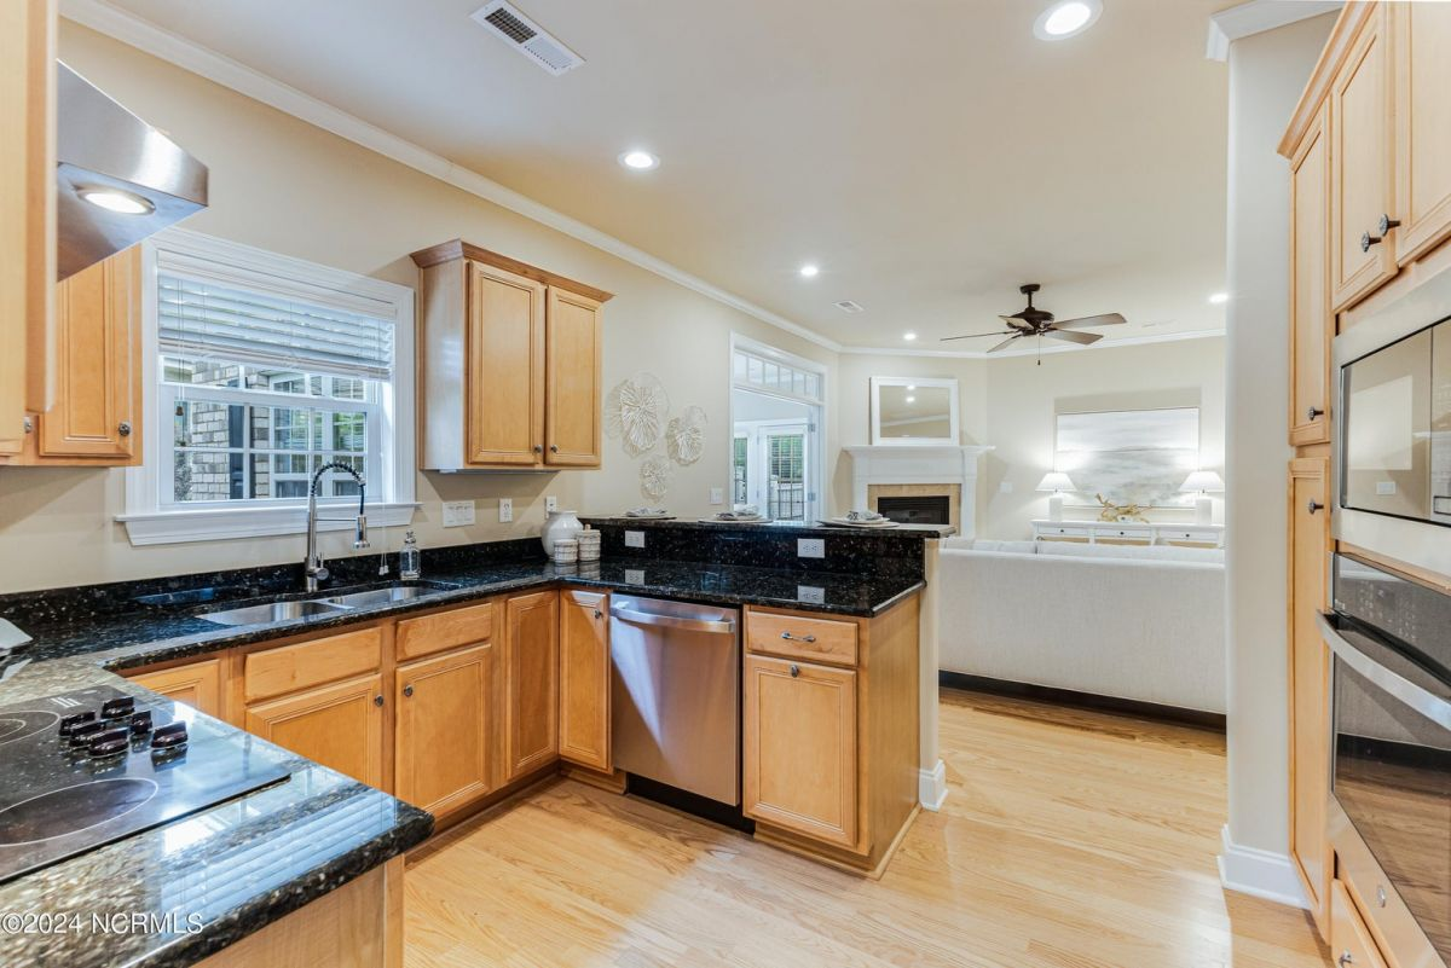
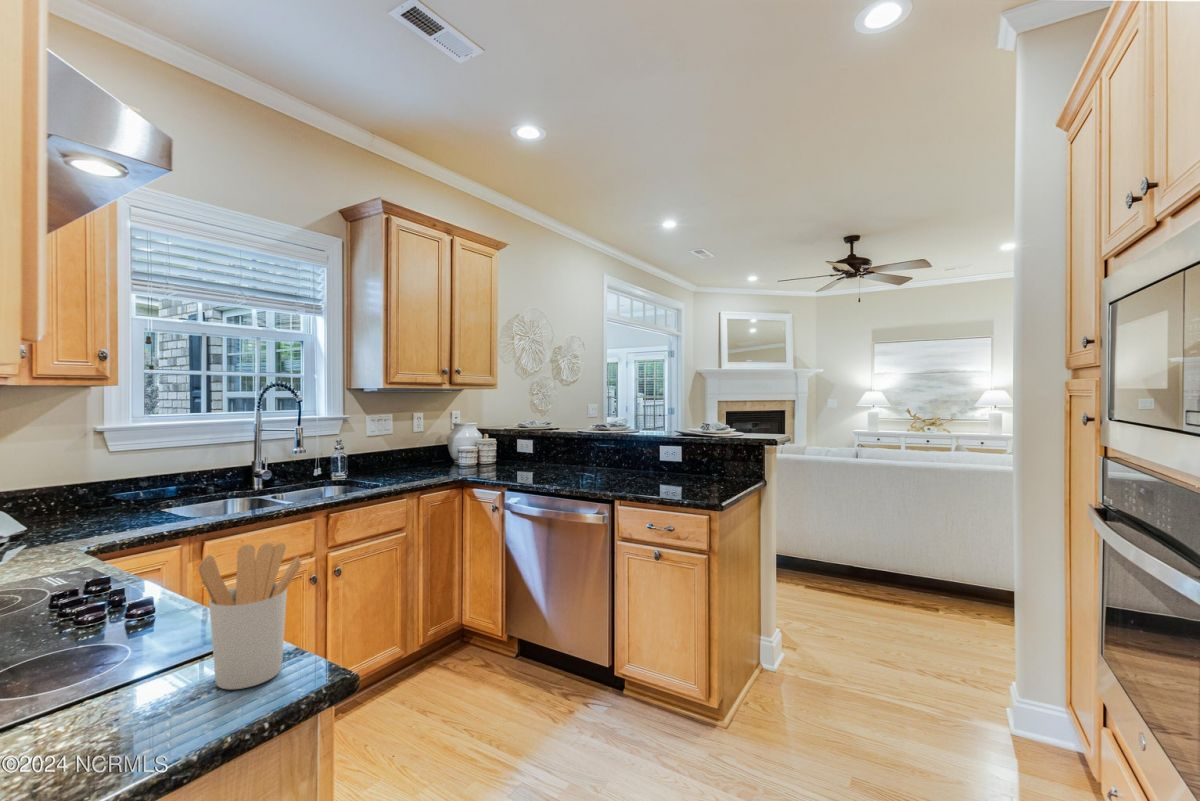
+ utensil holder (253, 607)
